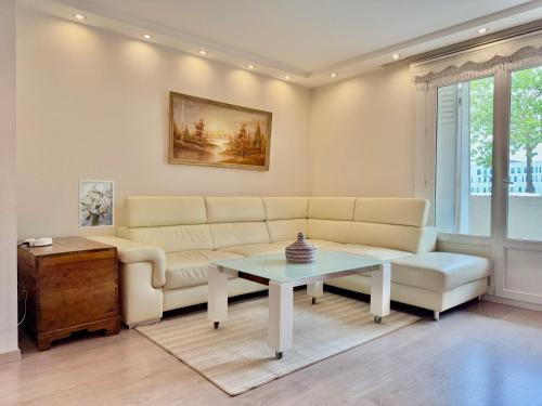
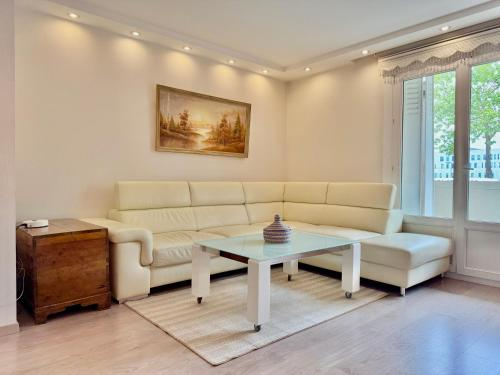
- wall art (96, 204)
